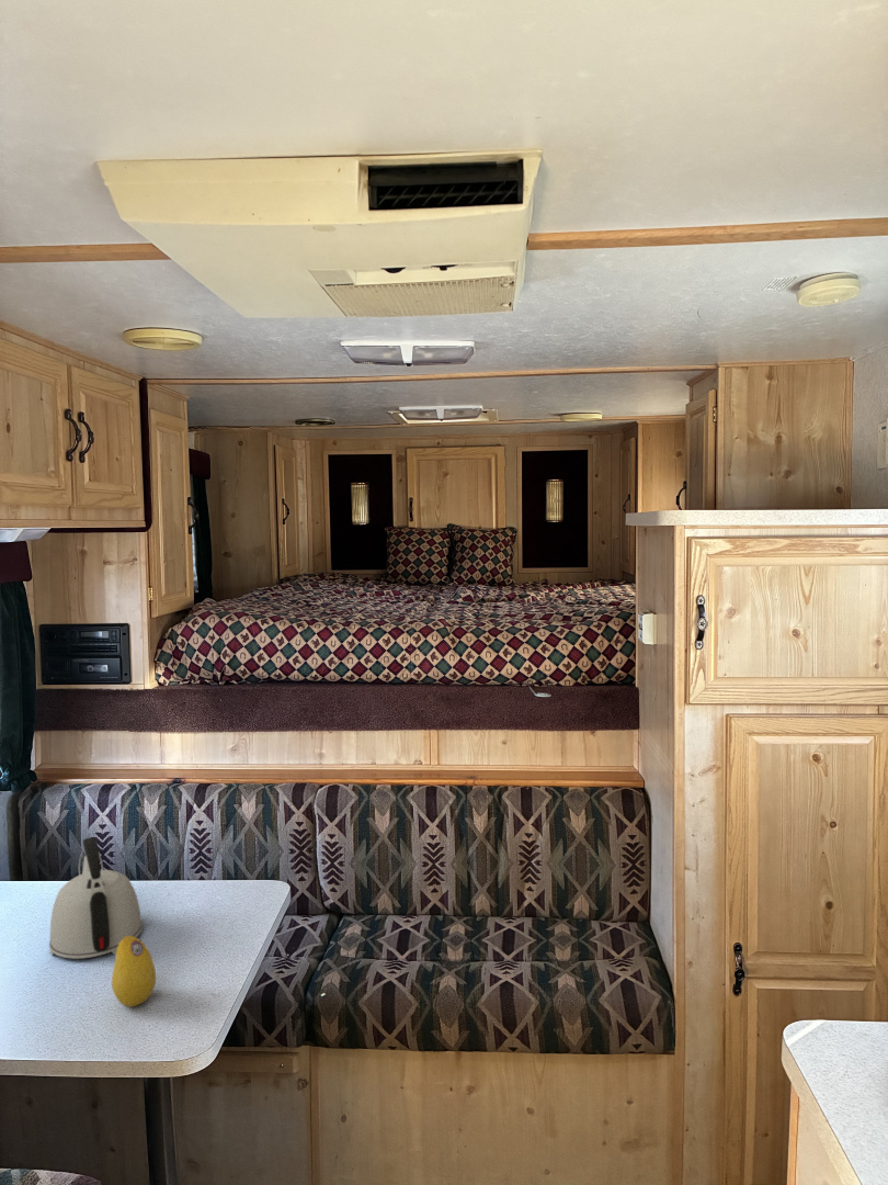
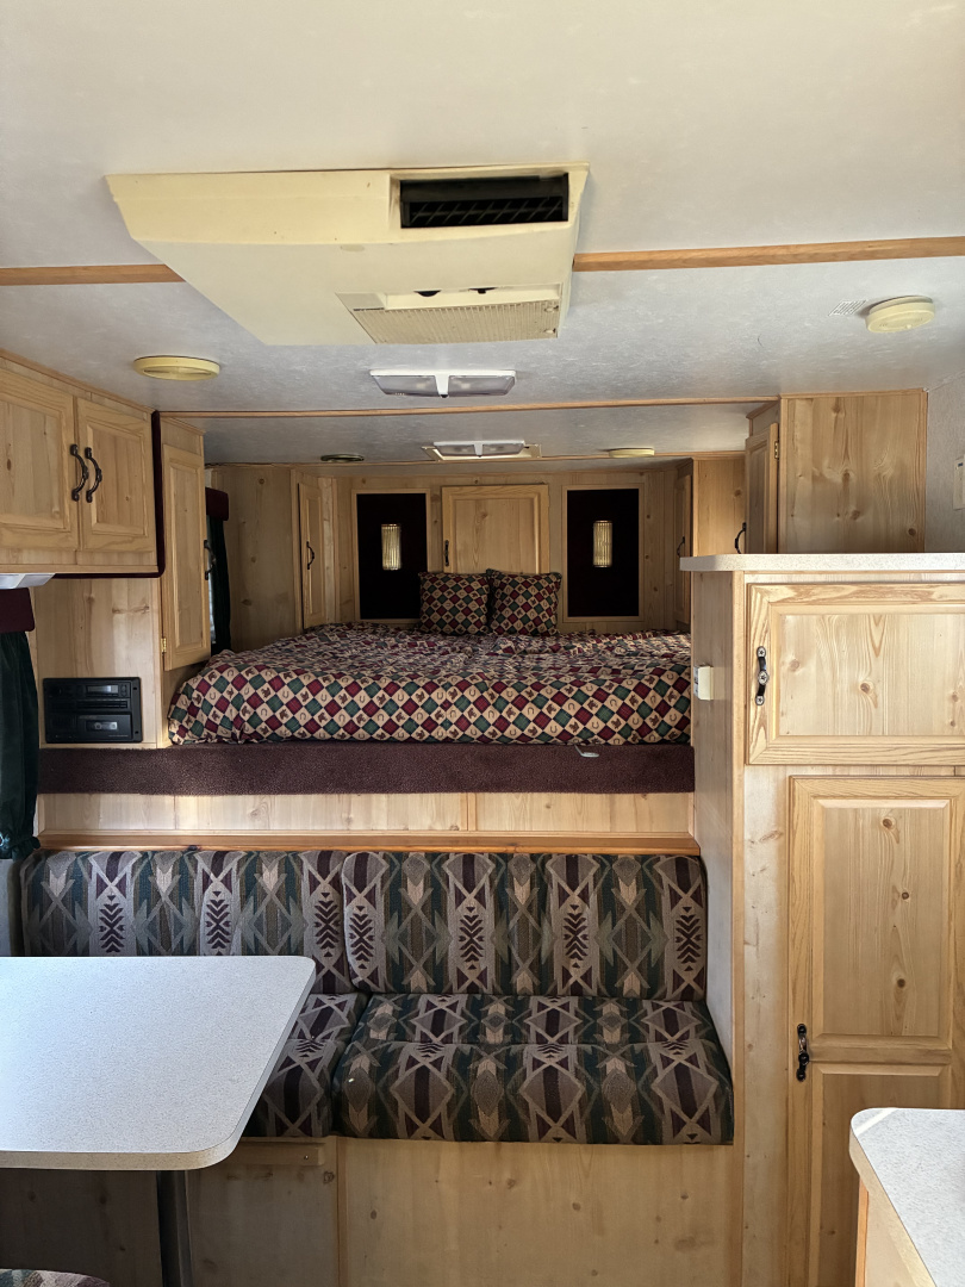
- kettle (93, 890)
- fruit (133, 969)
